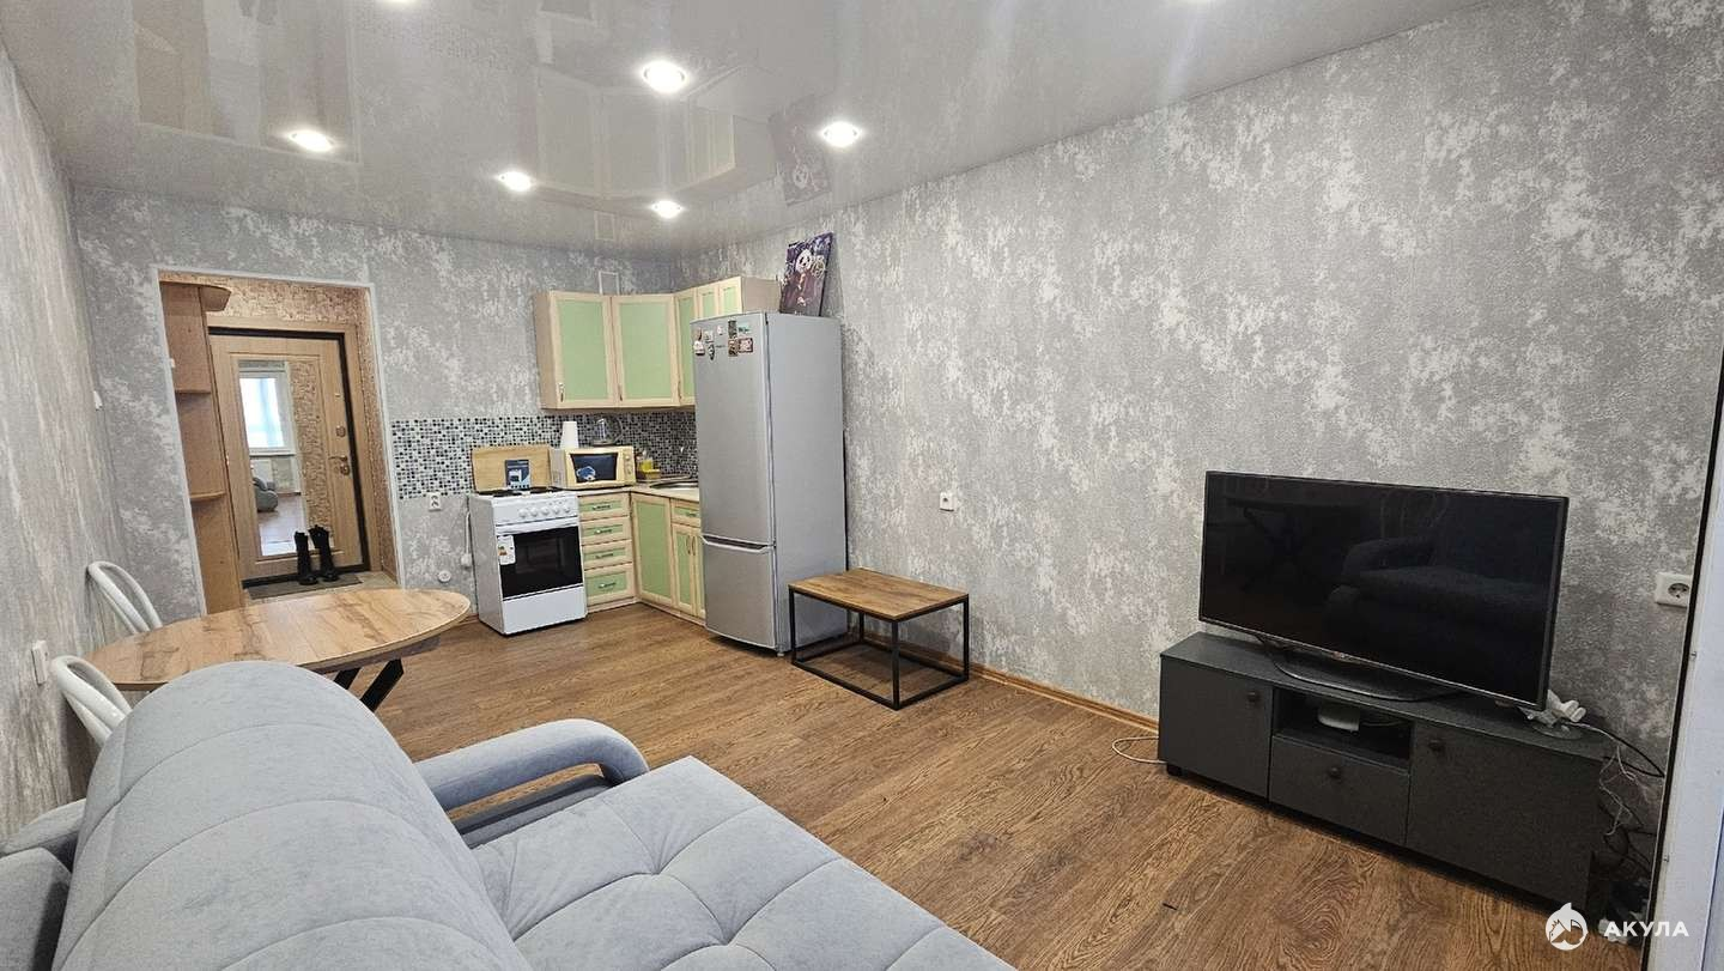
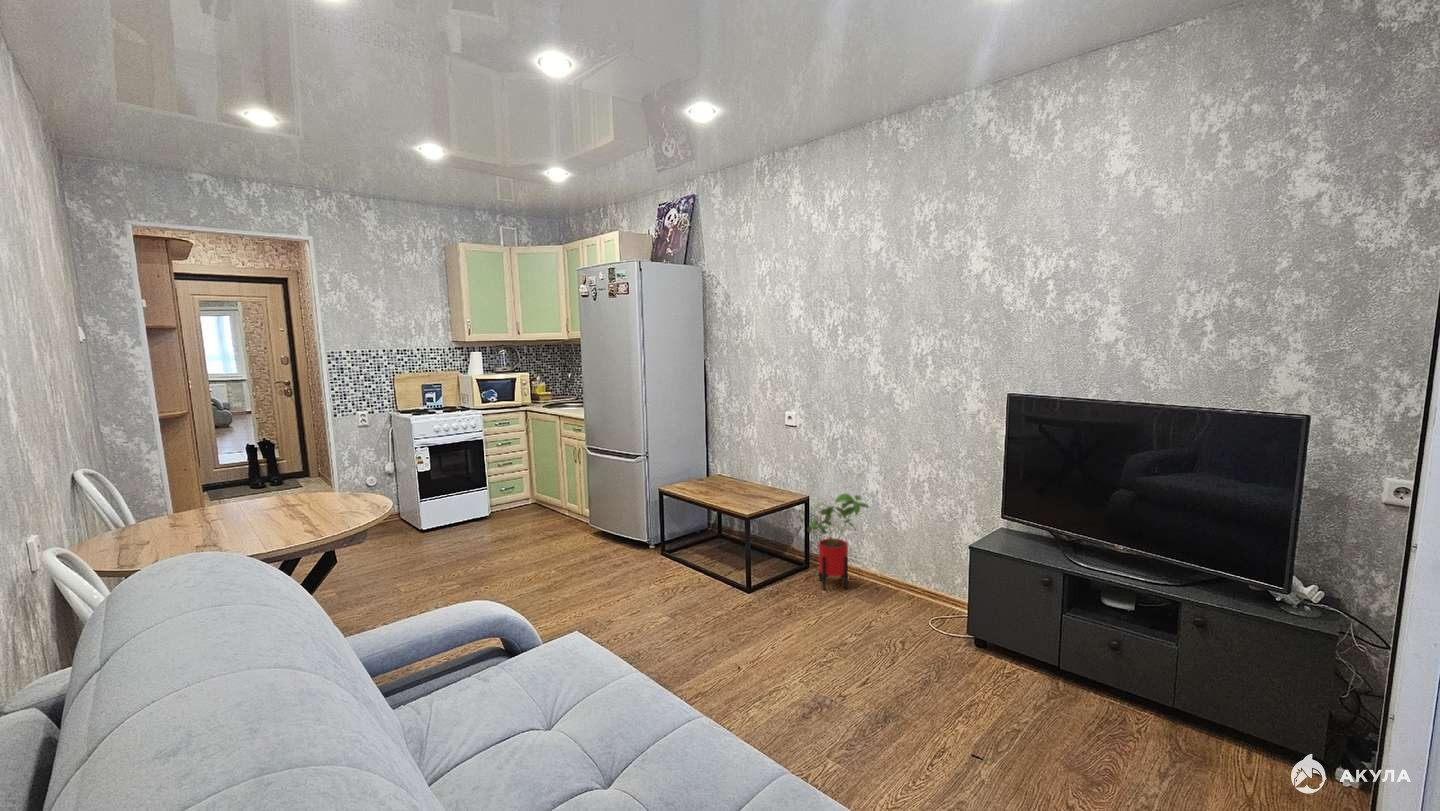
+ house plant (835, 539)
